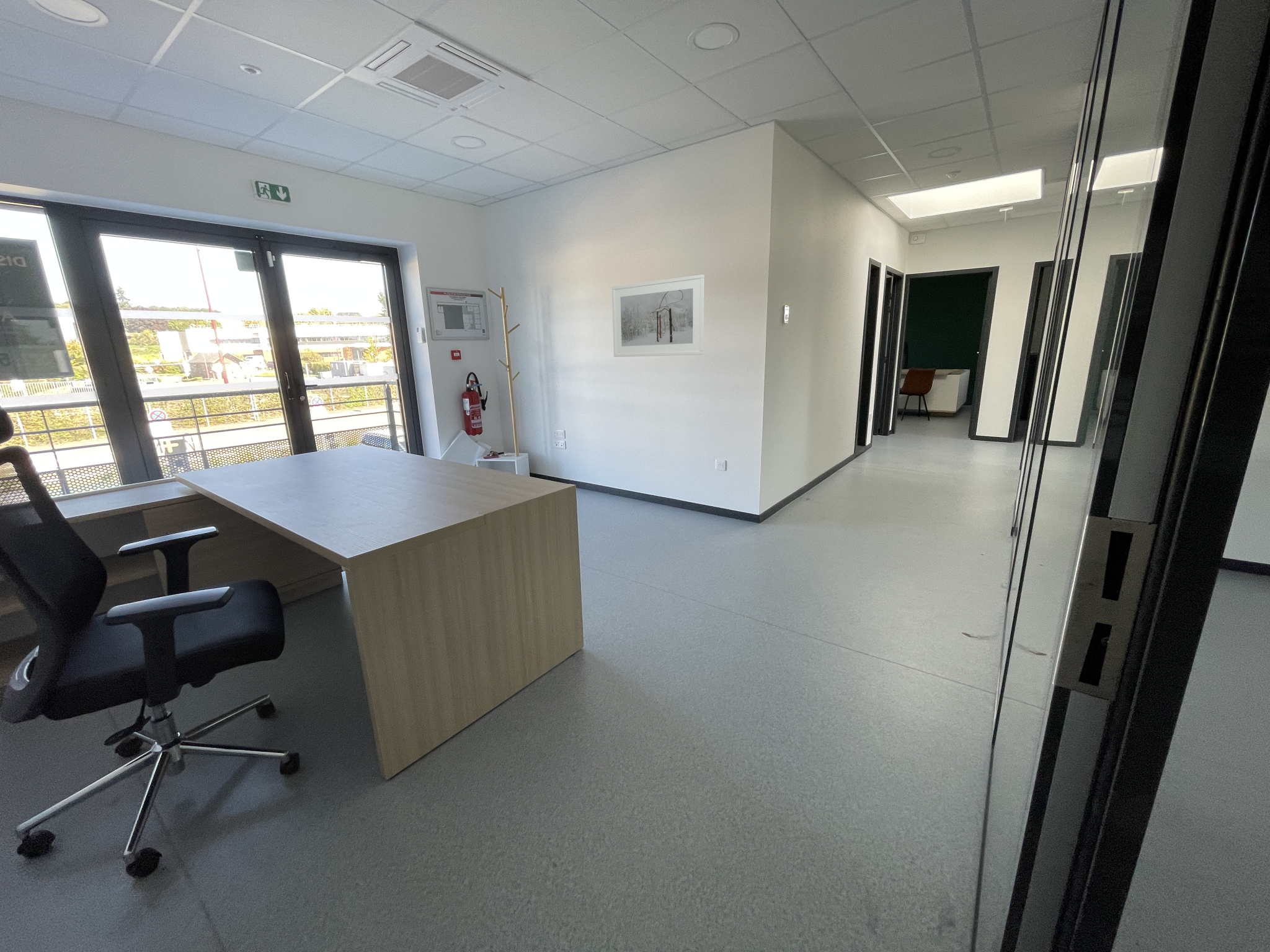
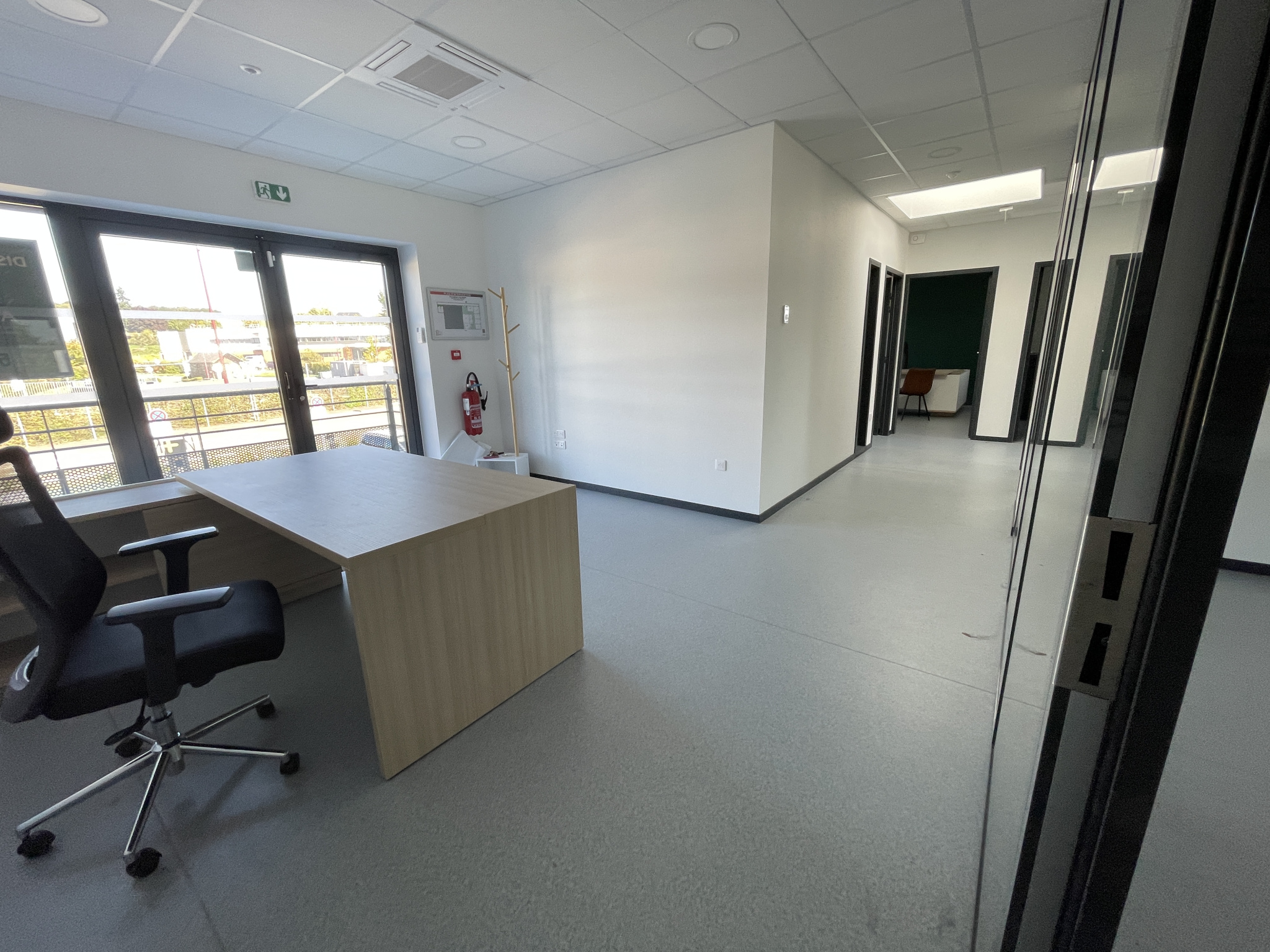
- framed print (655, 319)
